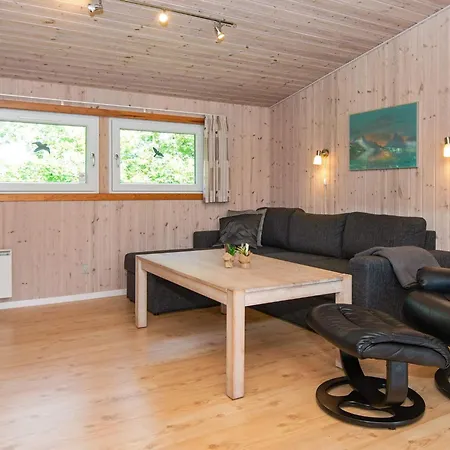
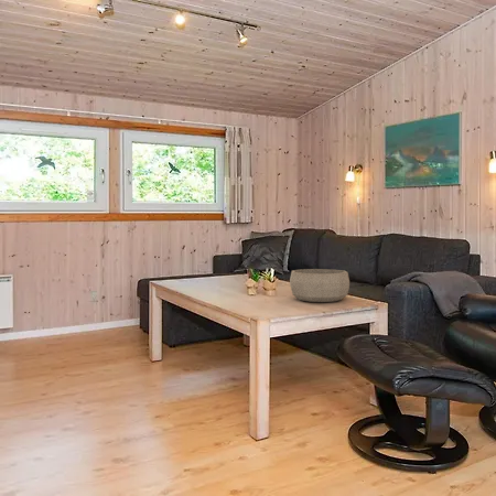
+ decorative bowl (319, 284)
